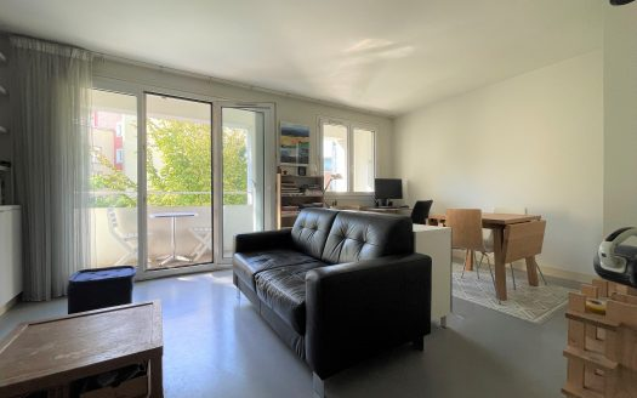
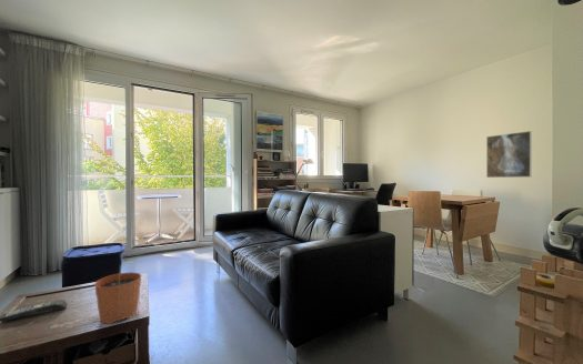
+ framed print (507, 155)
+ plant pot (119, 287)
+ remote control (34, 310)
